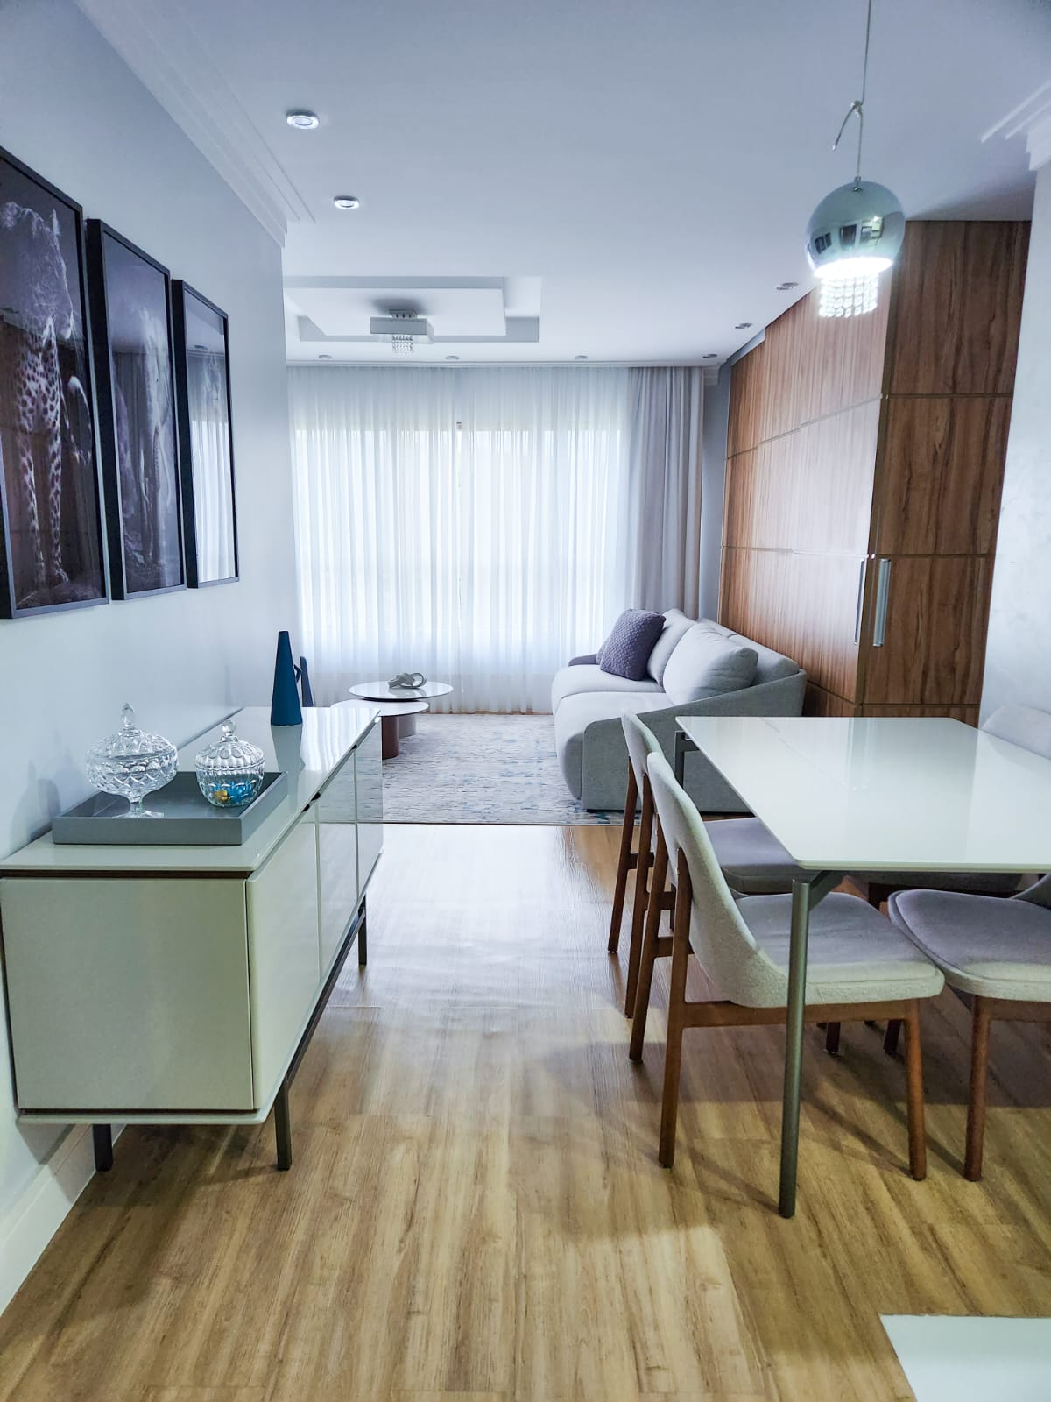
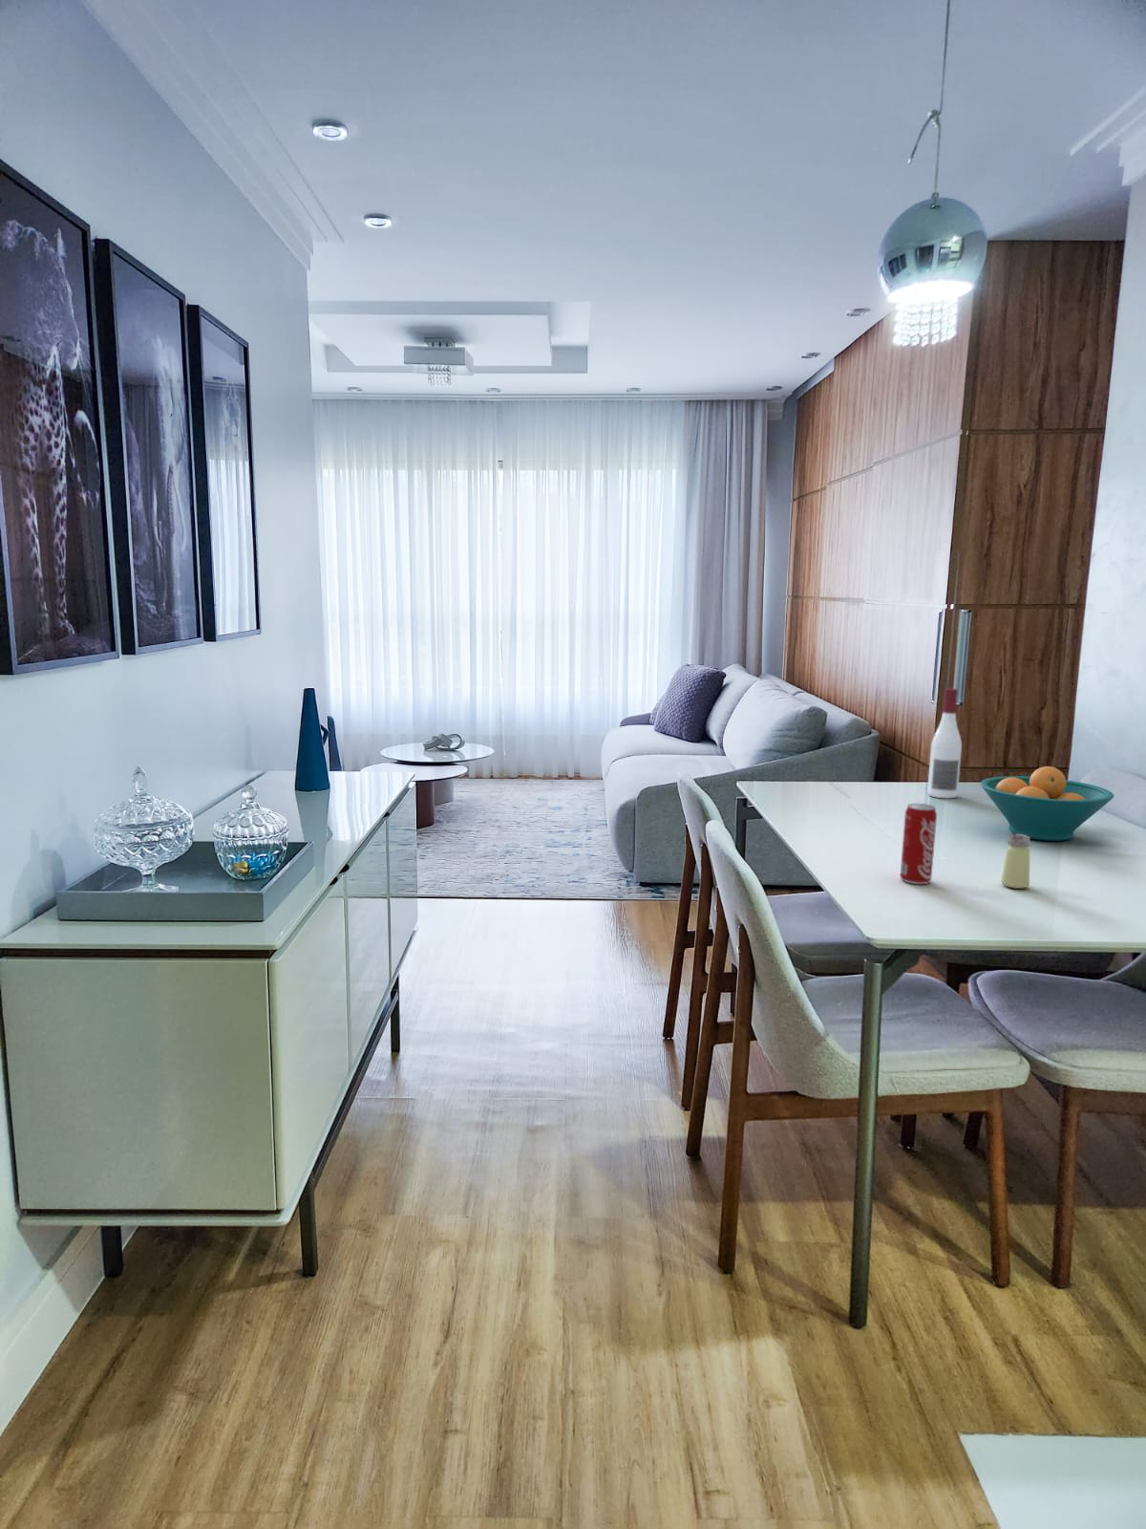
+ fruit bowl (1044, 799)
+ saltshaker (1017, 860)
+ alcohol (946, 743)
+ beverage can (917, 843)
